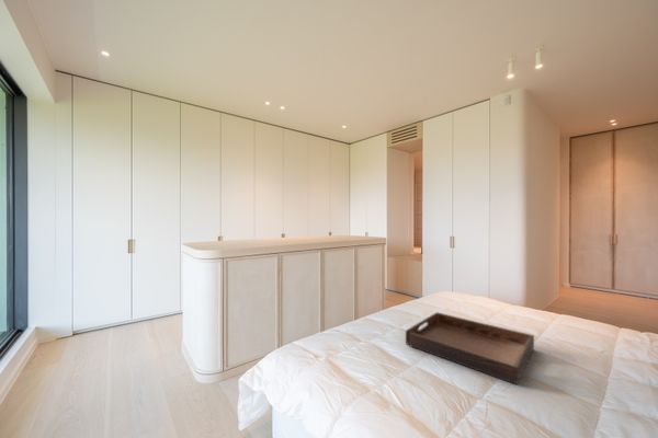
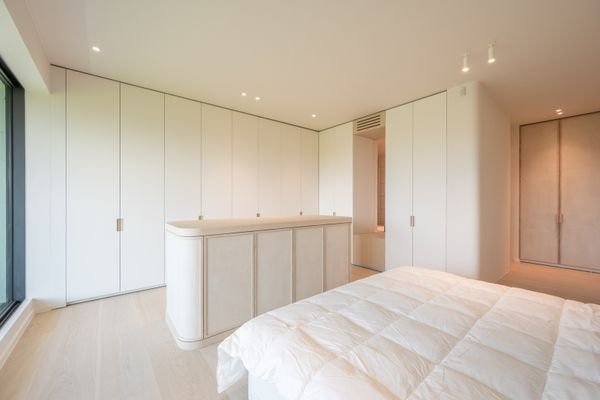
- serving tray (467, 339)
